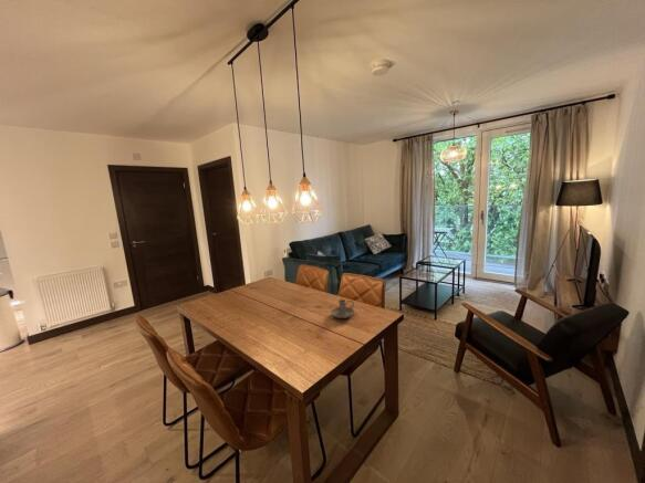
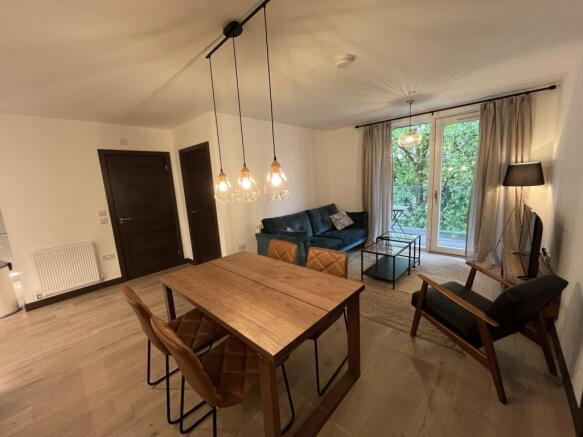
- candle holder (344, 307)
